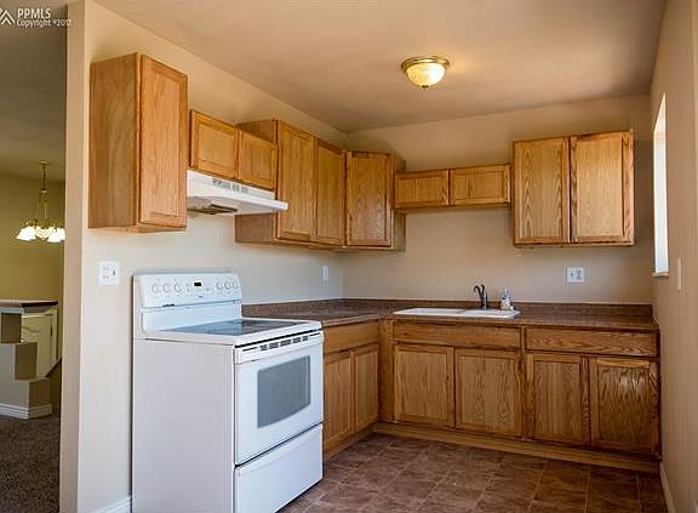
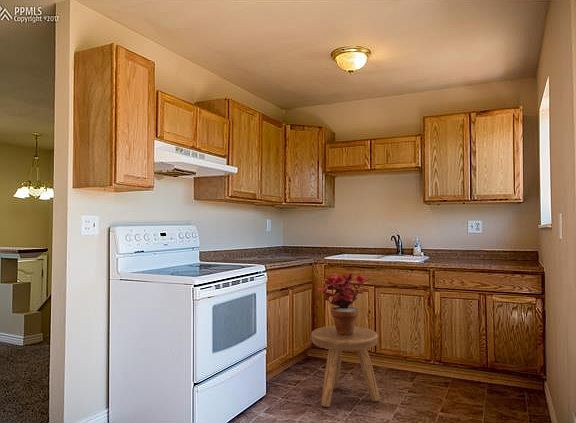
+ stool (340, 365)
+ potted plant (342, 302)
